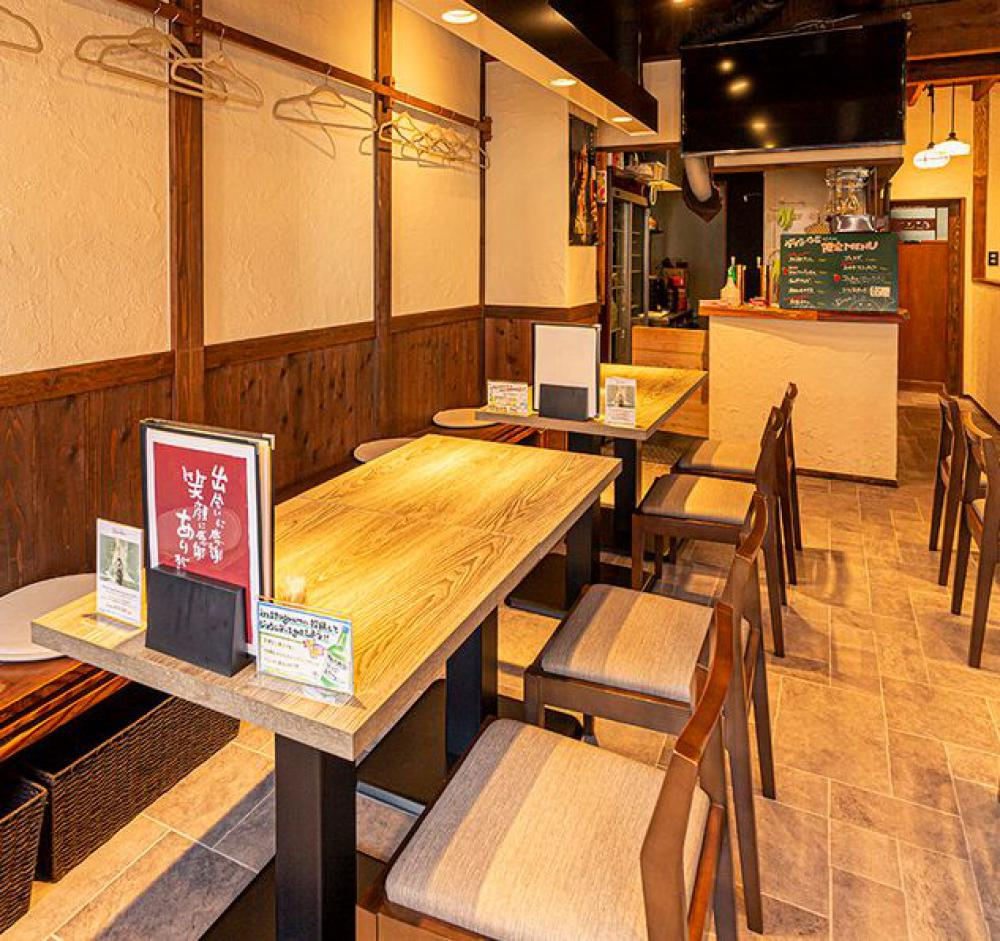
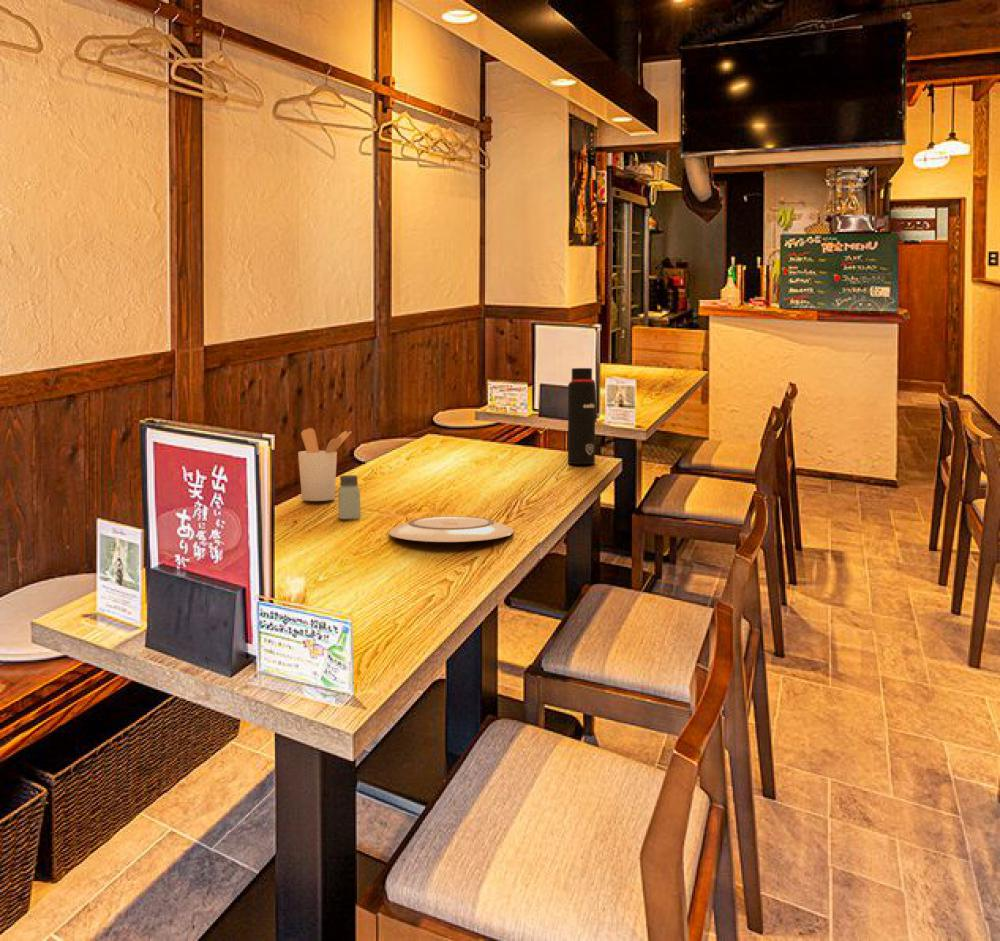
+ utensil holder (326, 463)
+ plate (451, 526)
+ water bottle (583, 415)
+ saltshaker (349, 496)
